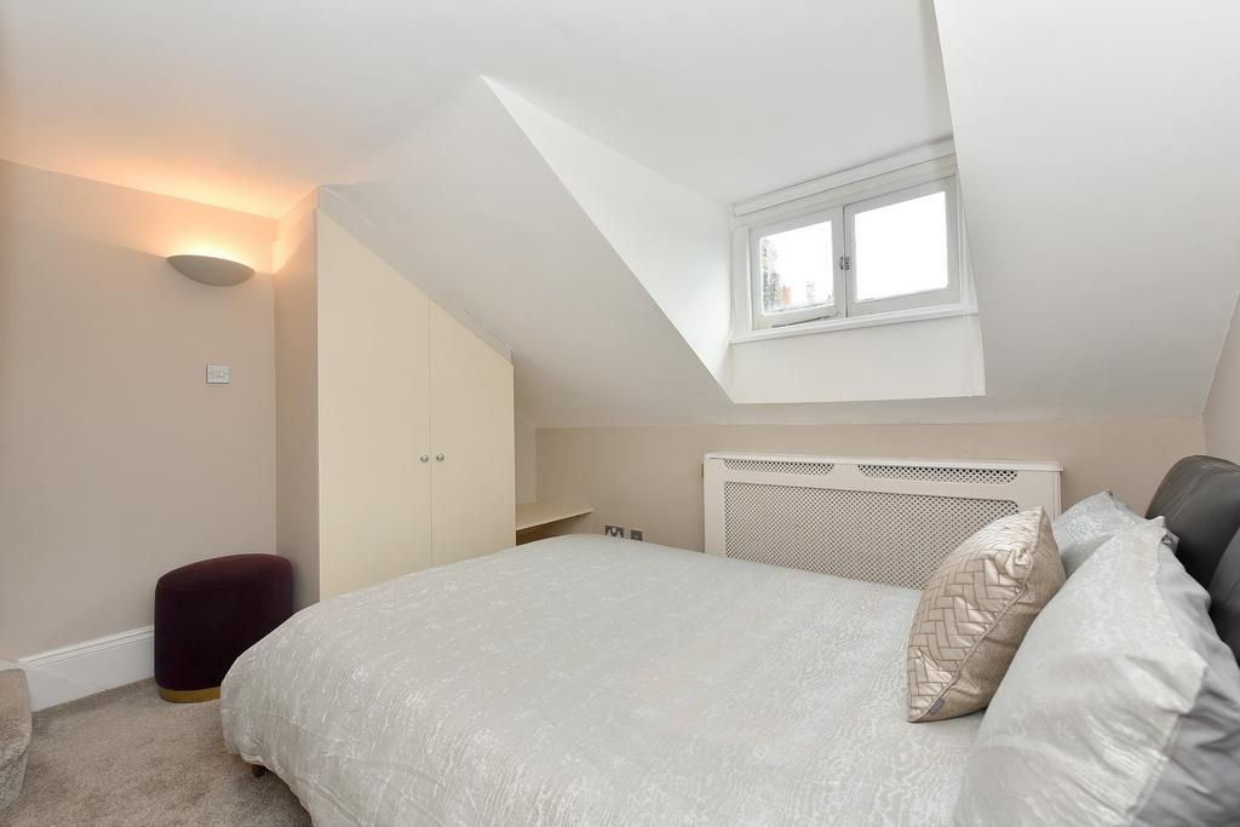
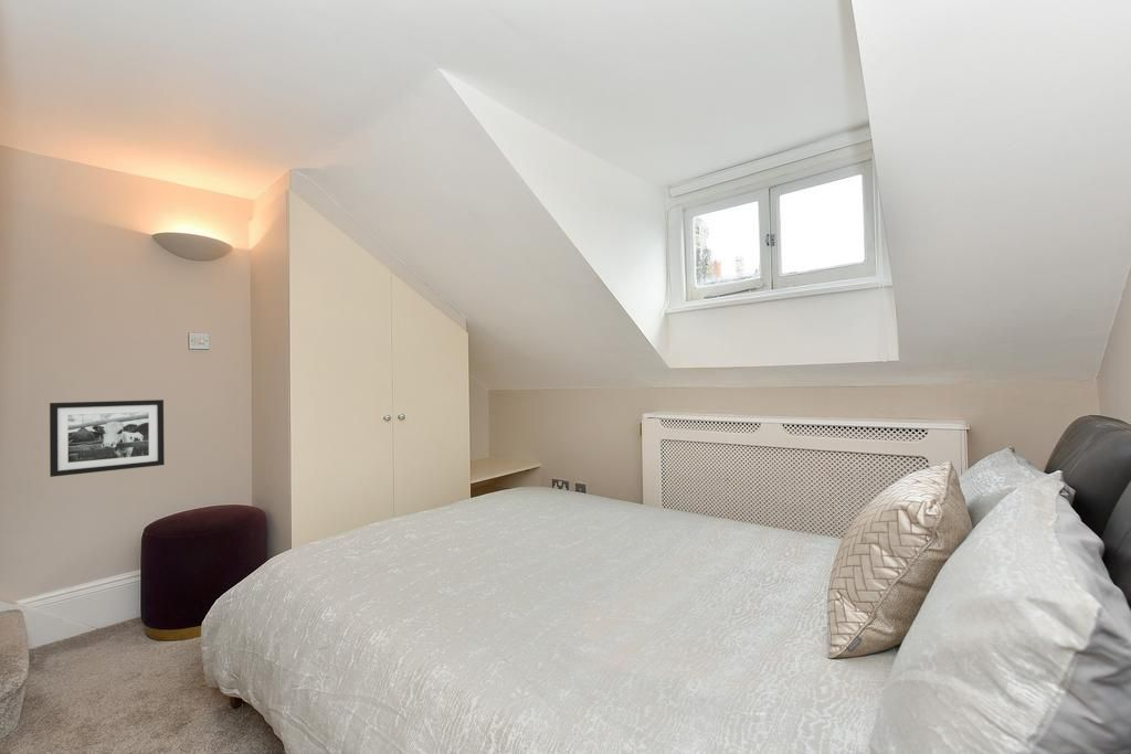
+ picture frame (109, 435)
